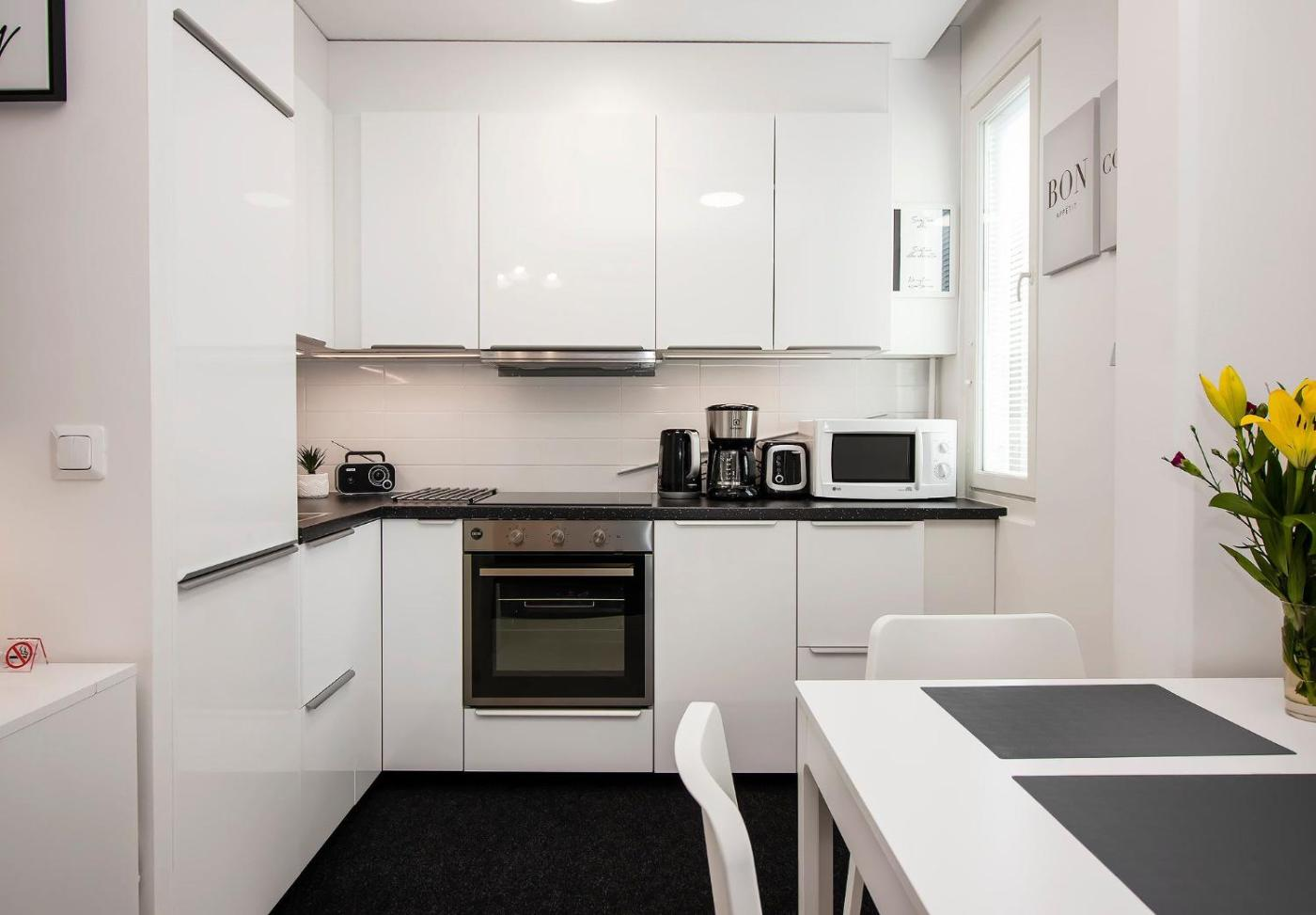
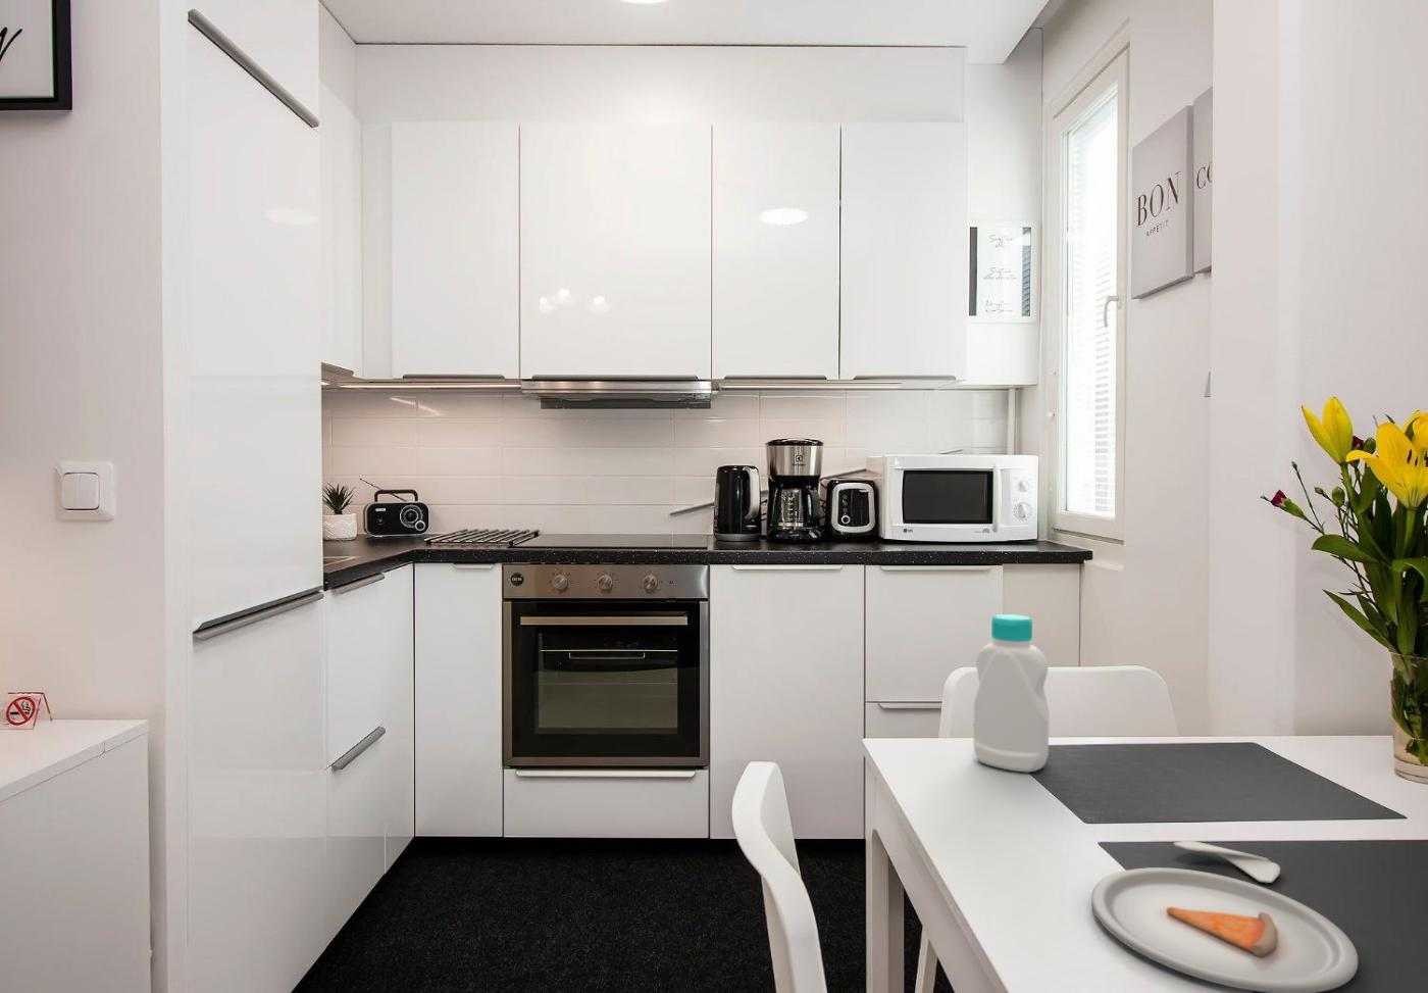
+ bottle (1011, 690)
+ dinner plate (1221, 903)
